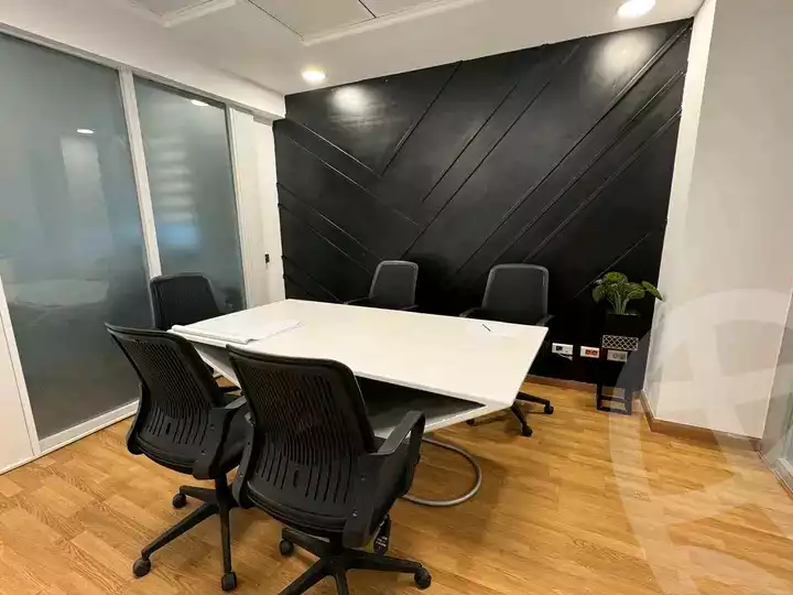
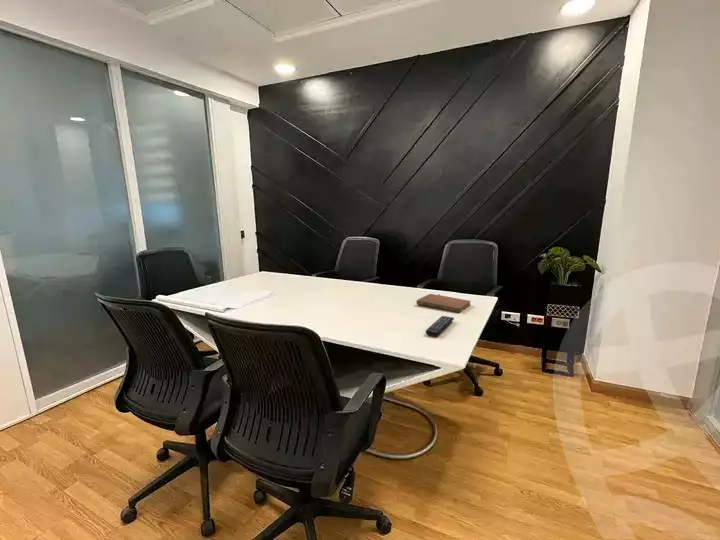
+ remote control (440, 325)
+ notebook (443, 302)
